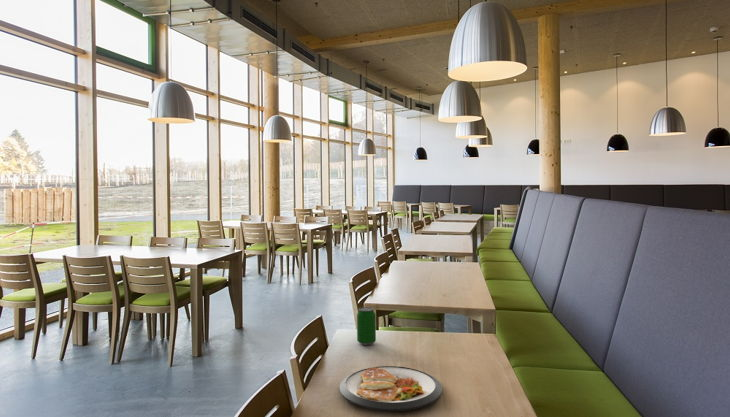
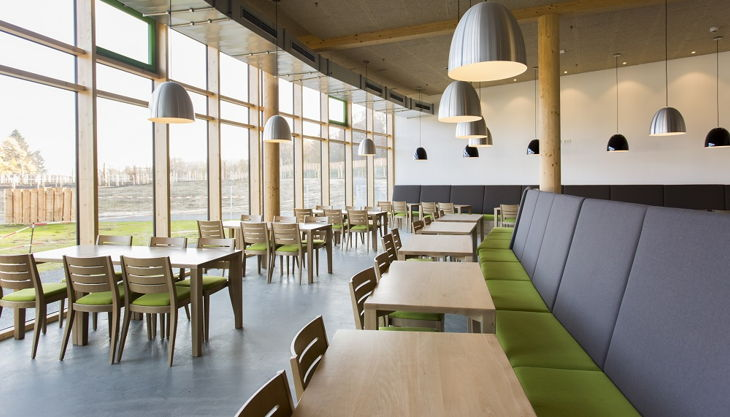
- beverage can (366, 325)
- dish (390, 383)
